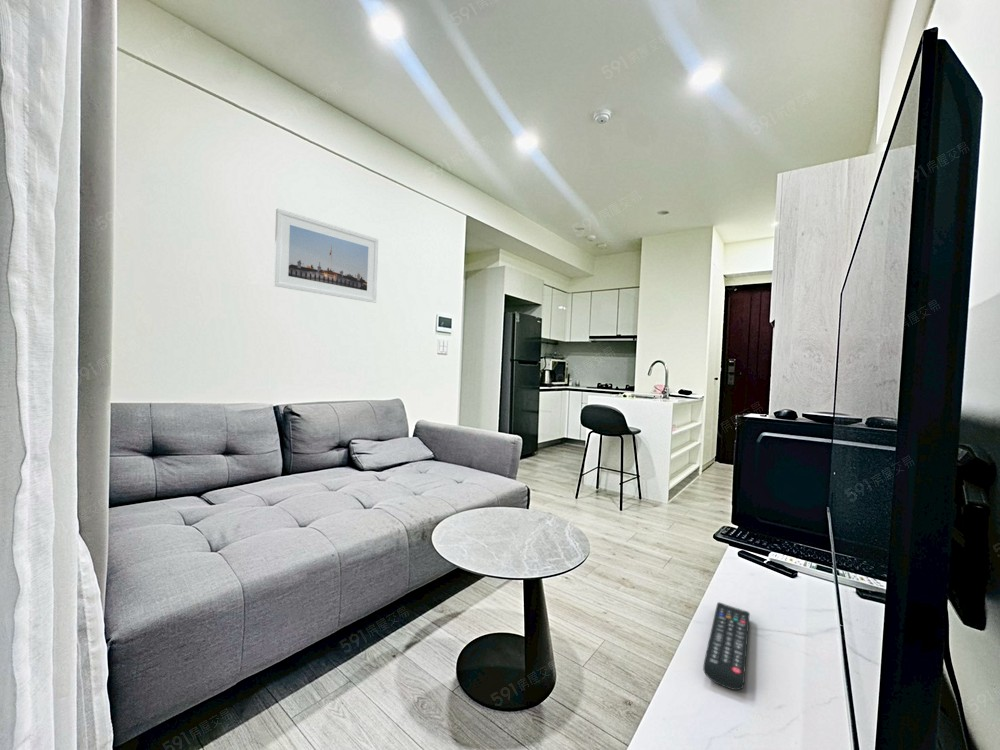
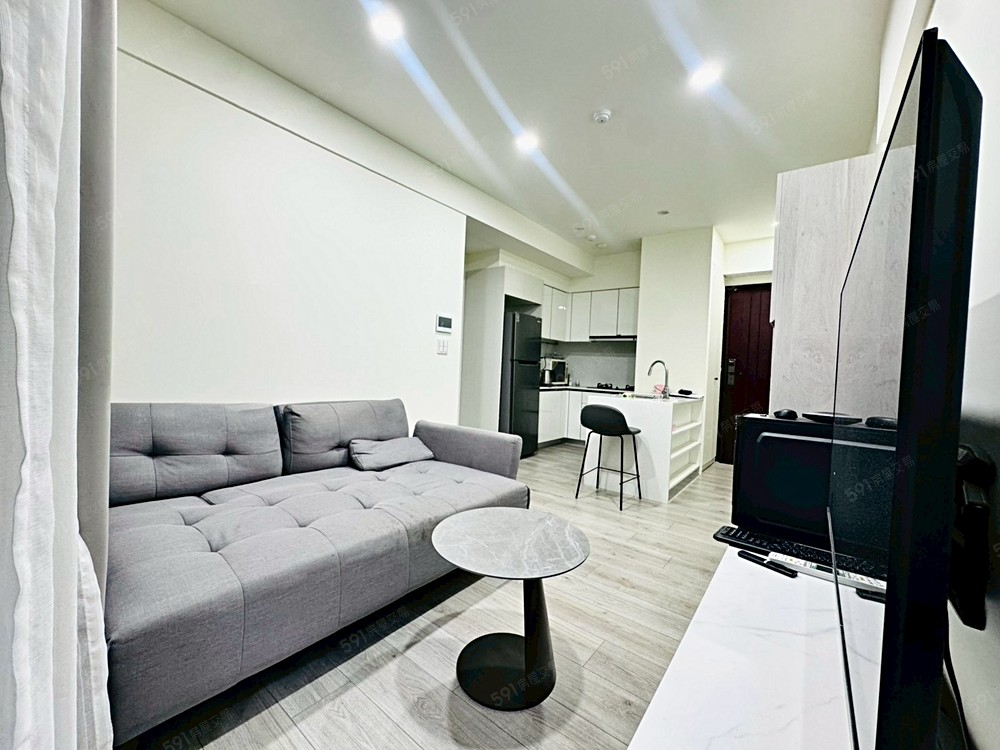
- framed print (330, 260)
- remote control (728, 640)
